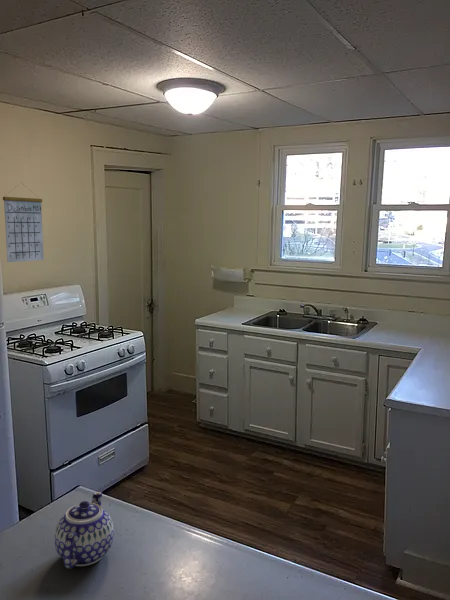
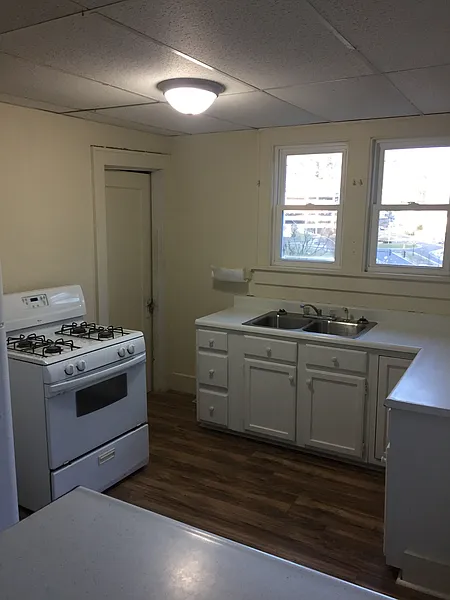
- teapot (84, 528)
- calendar (24, 222)
